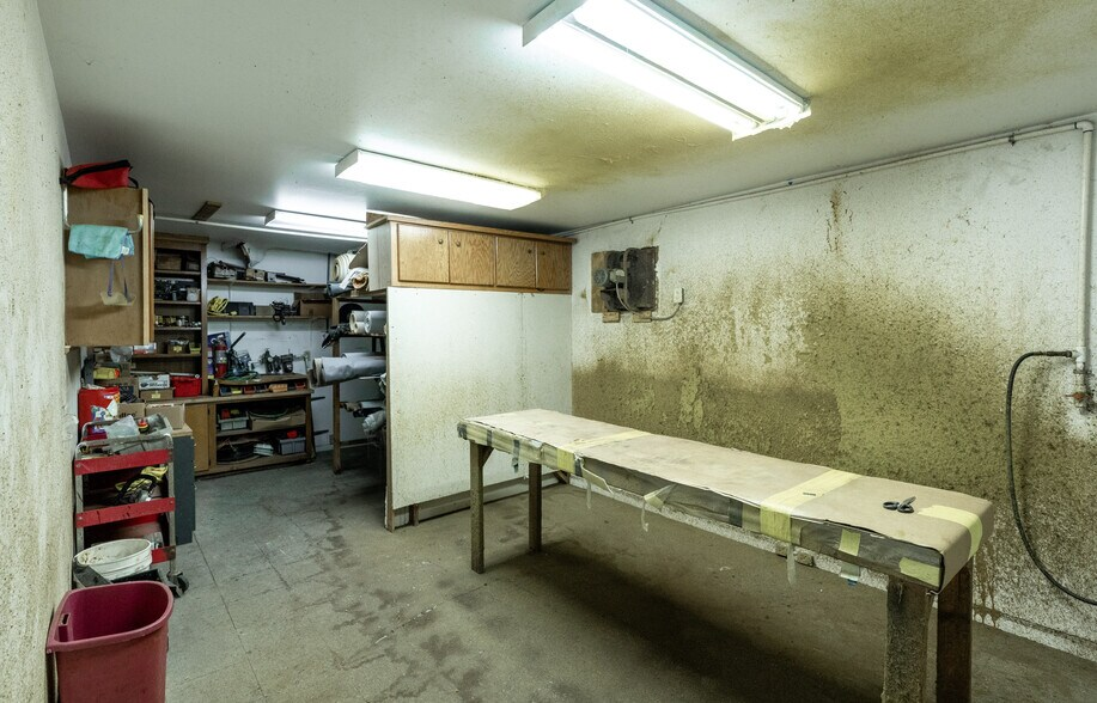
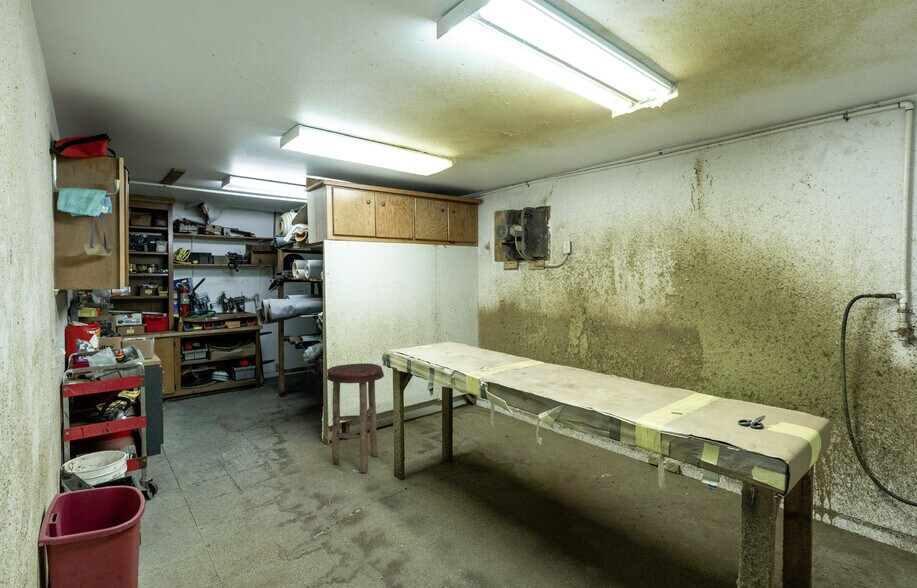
+ stool (356, 415)
